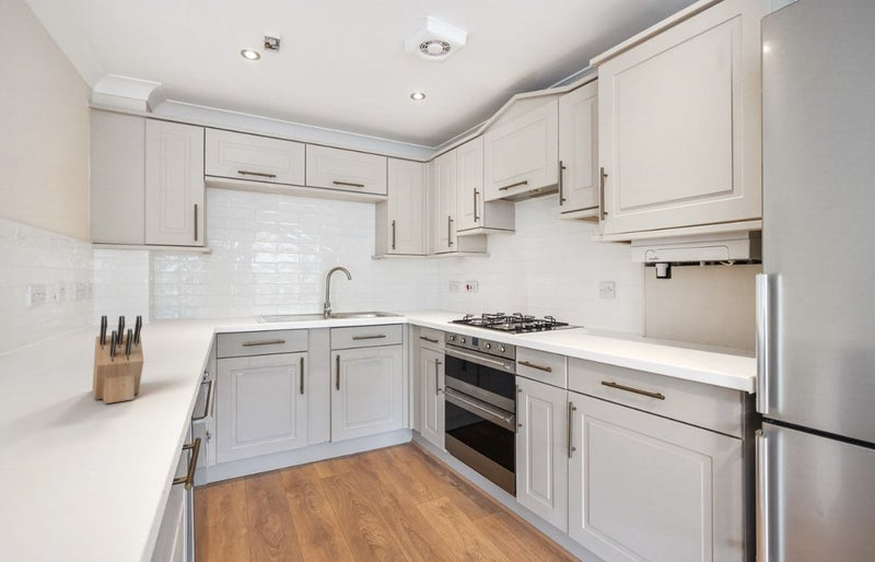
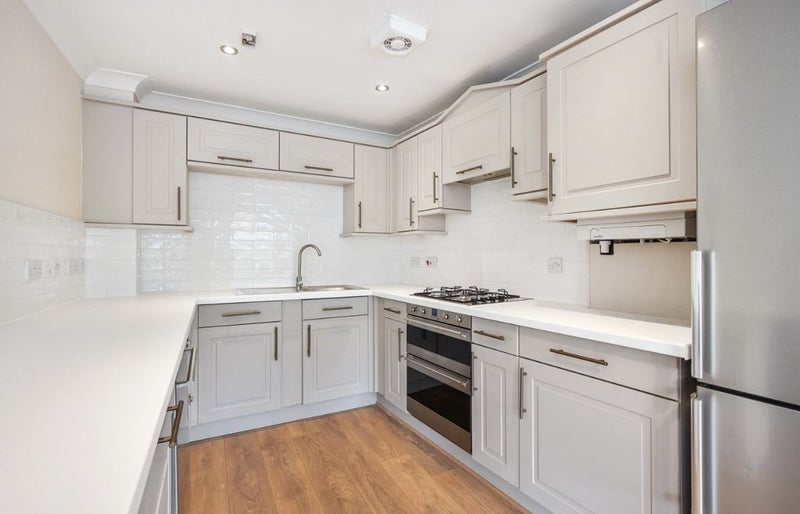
- knife block (117, 354)
